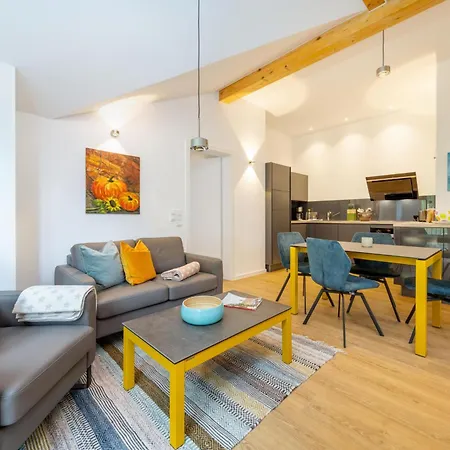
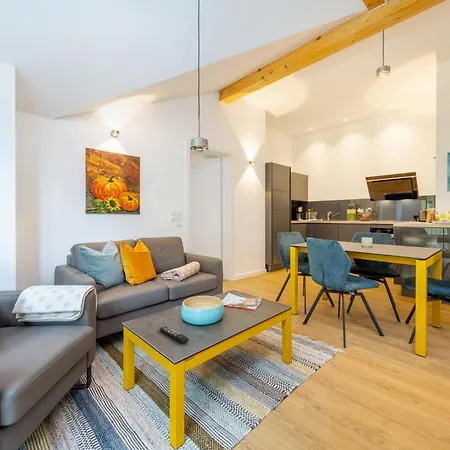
+ remote control (173, 334)
